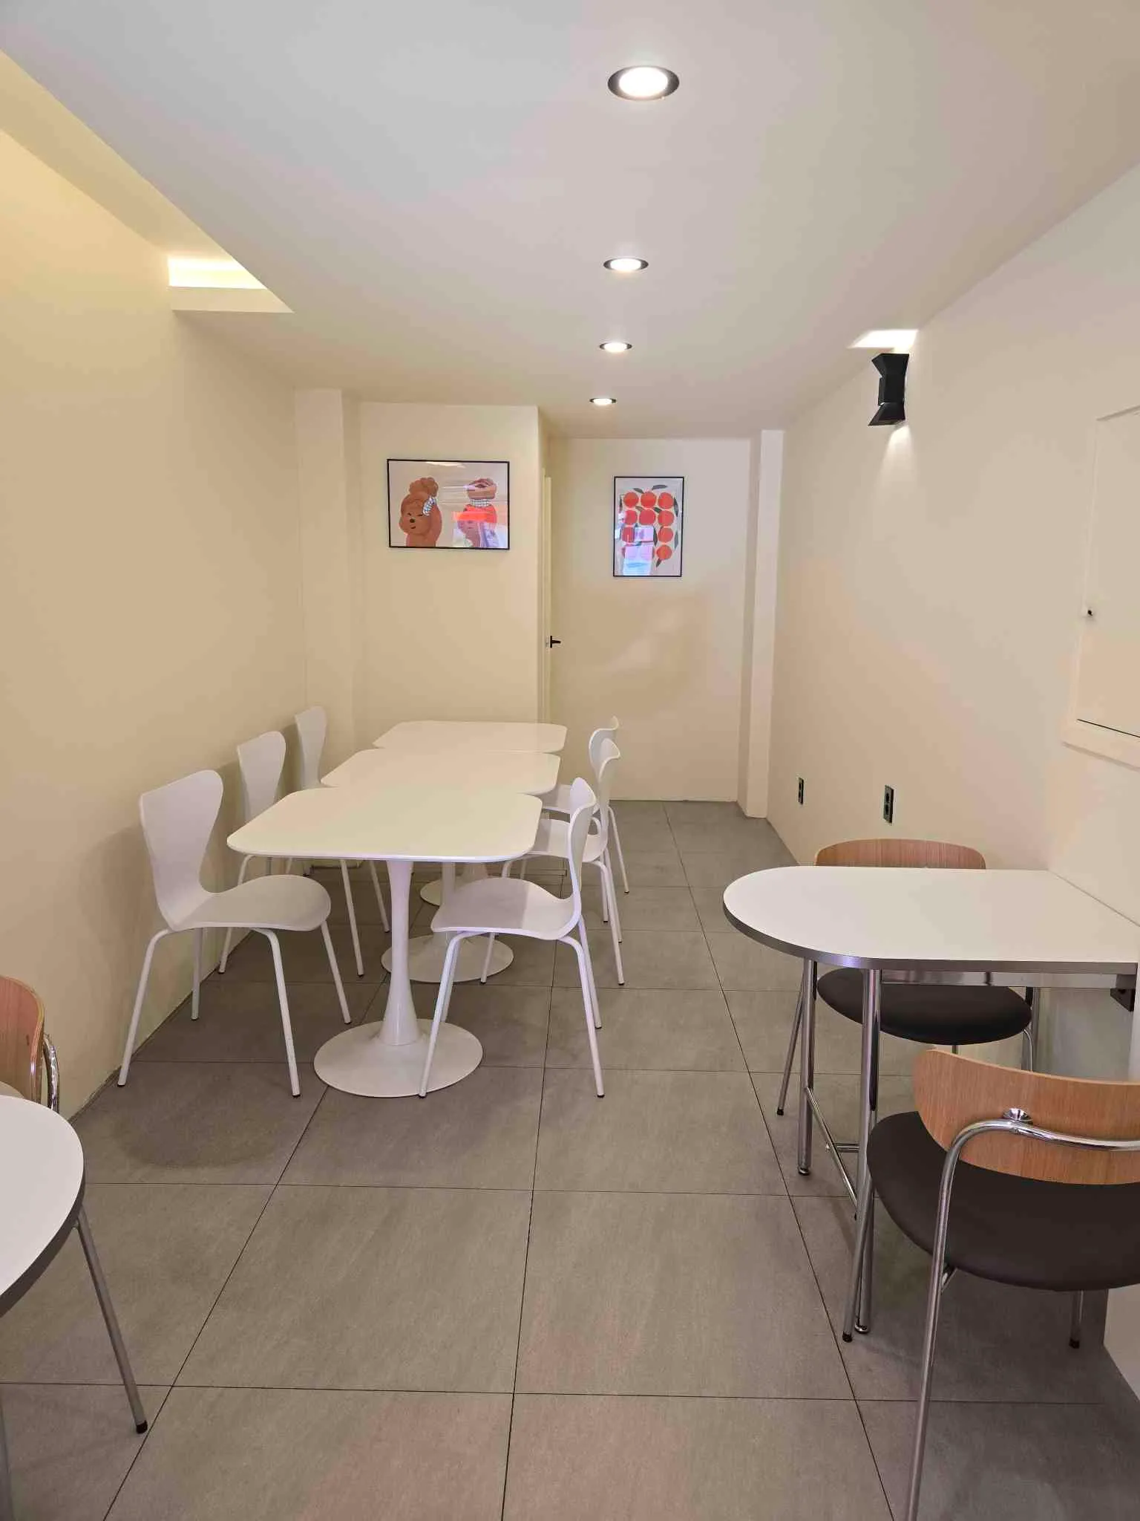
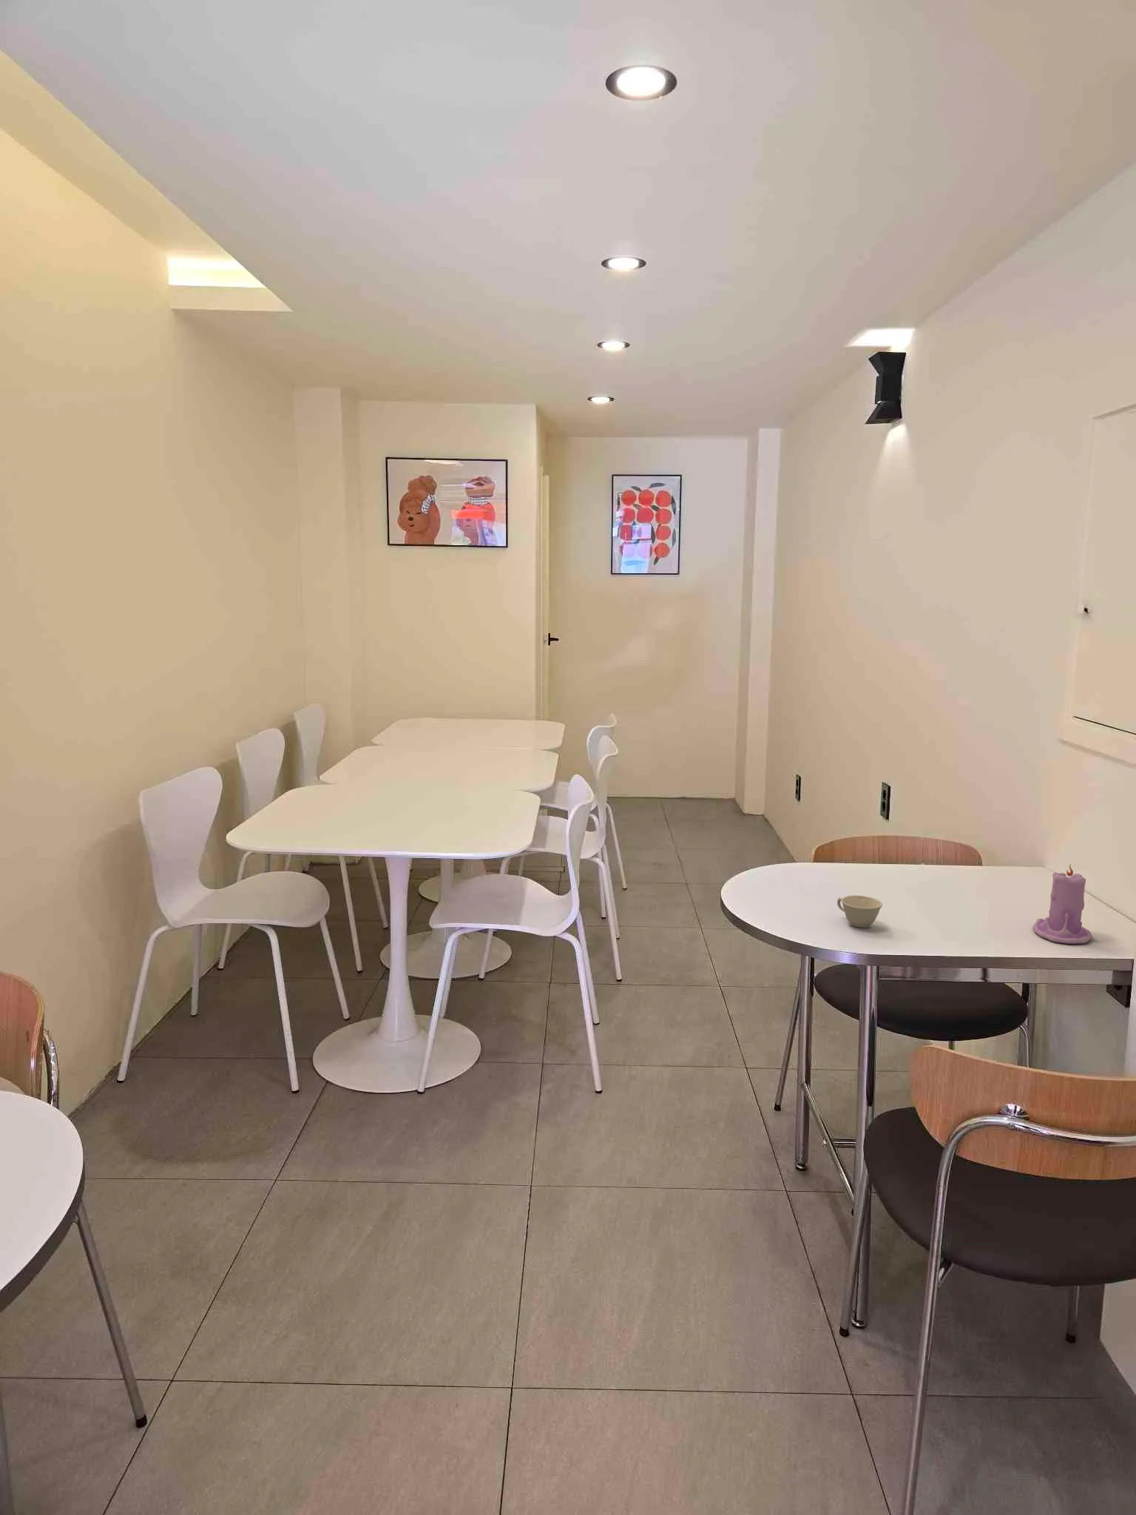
+ teacup (857, 911)
+ candle (1066, 899)
